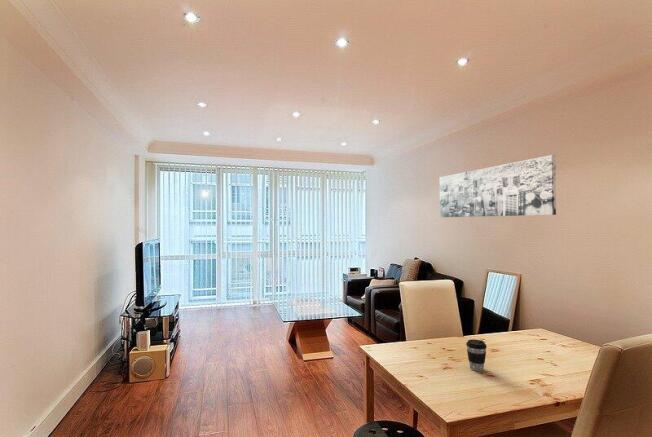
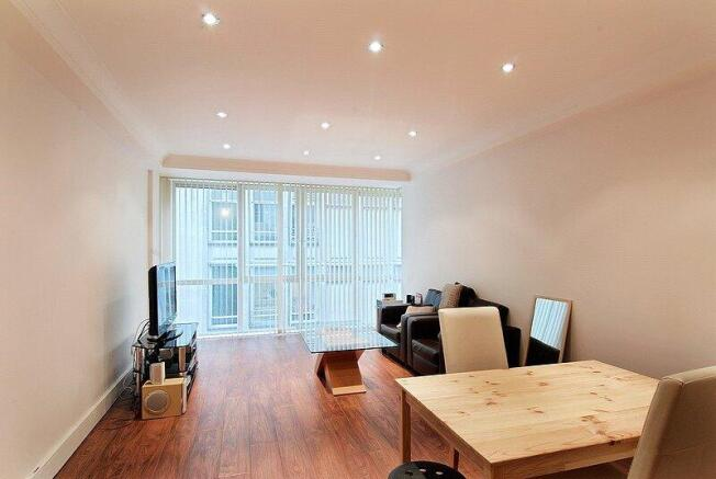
- coffee cup (476, 355)
- wall art (486, 192)
